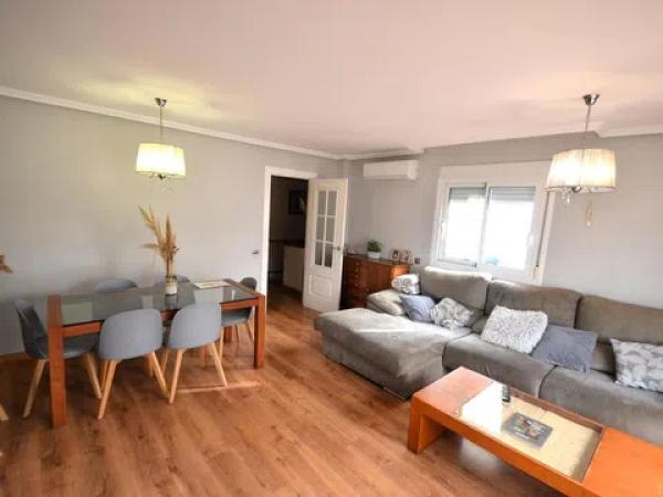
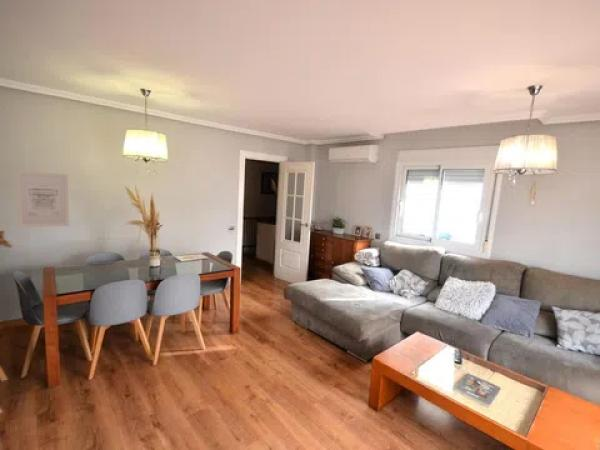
+ wall art (44, 199)
